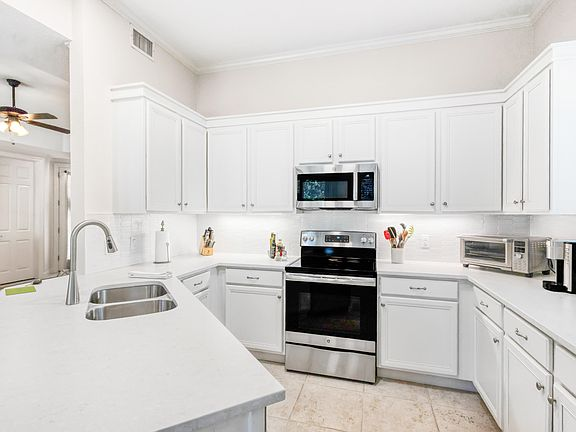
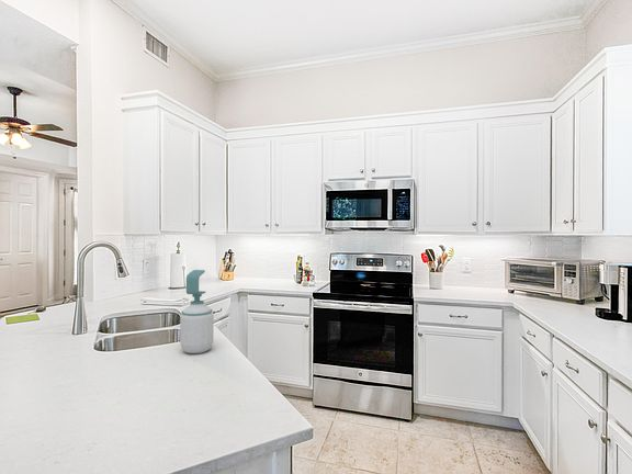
+ soap bottle (196, 309)
